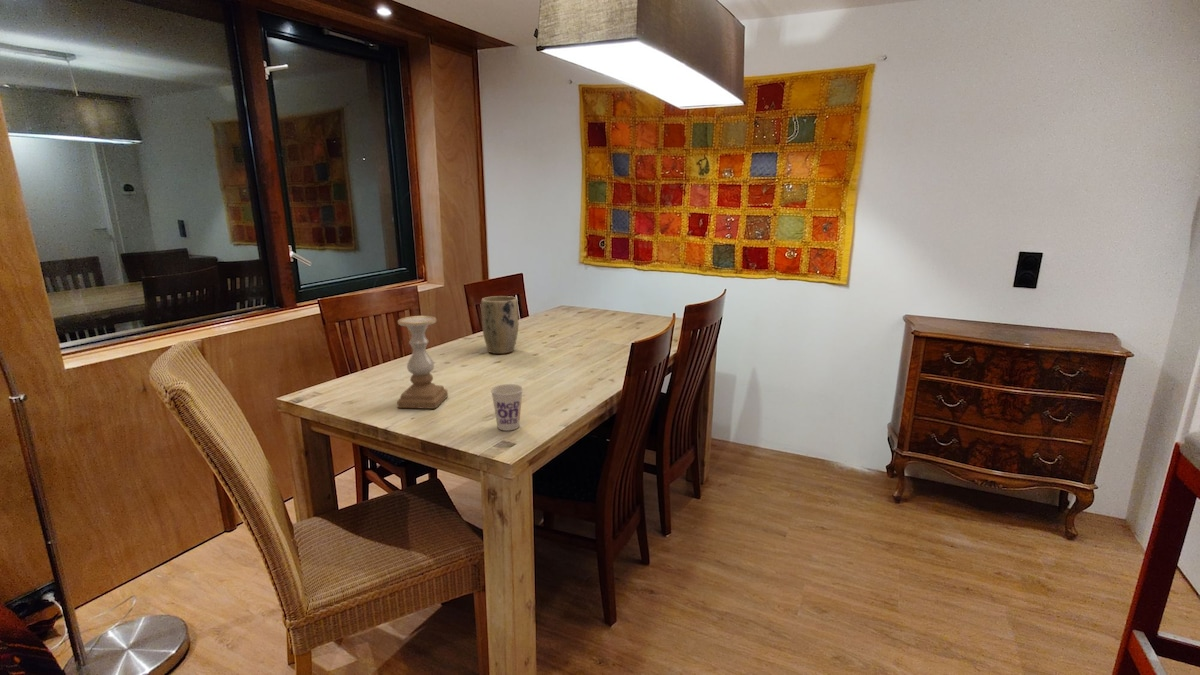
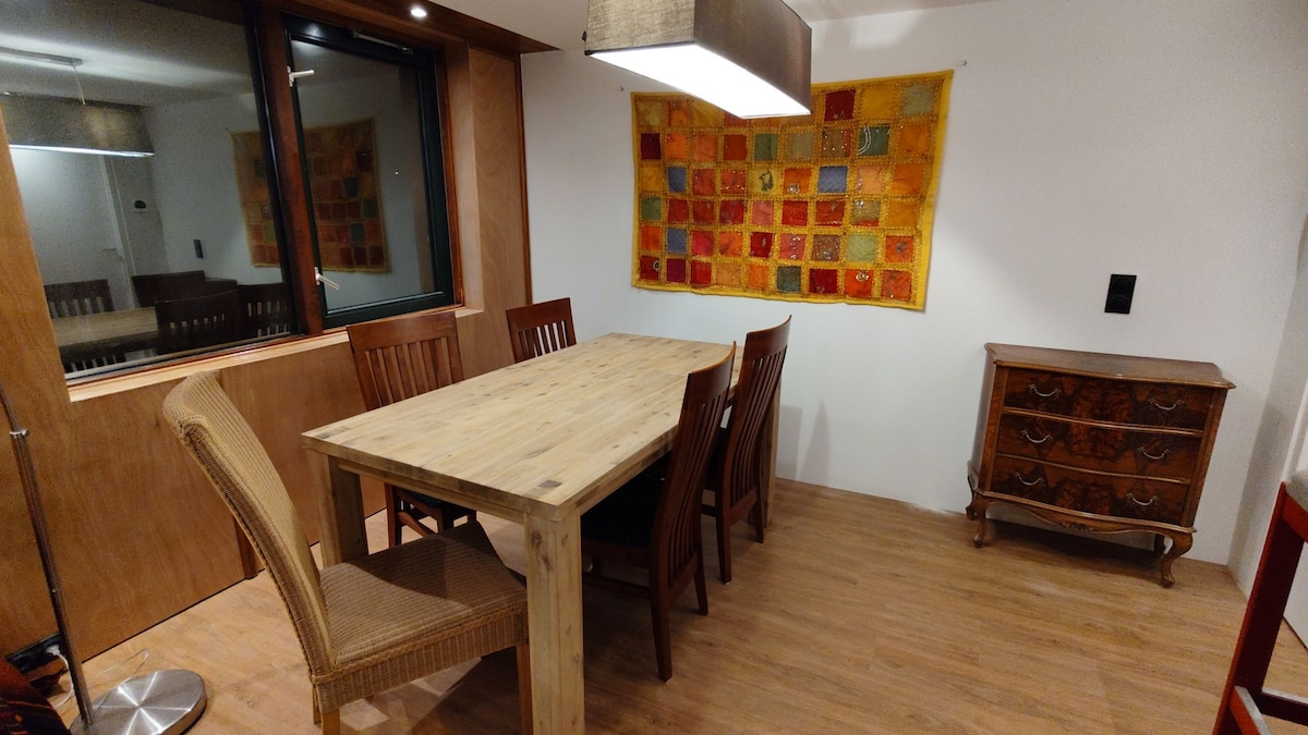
- cup (507, 407)
- plant pot (500, 325)
- candle holder (420, 361)
